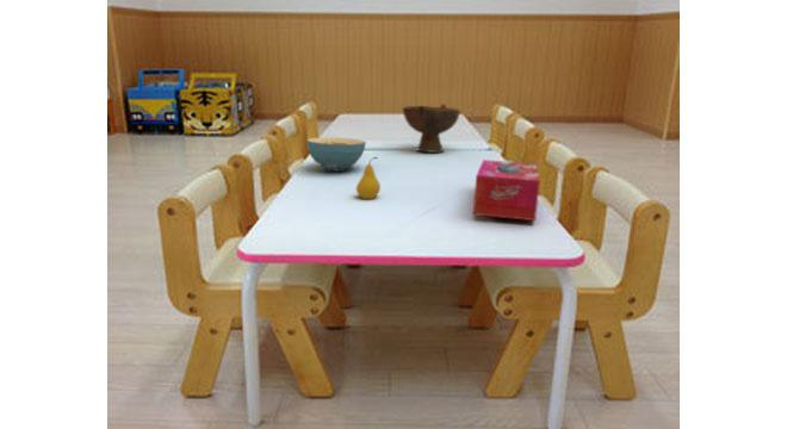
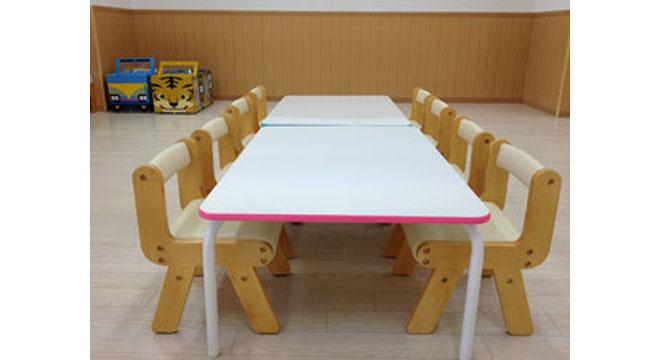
- cereal bowl (335, 155)
- tissue box (506, 187)
- fruit (368, 176)
- bowl (429, 128)
